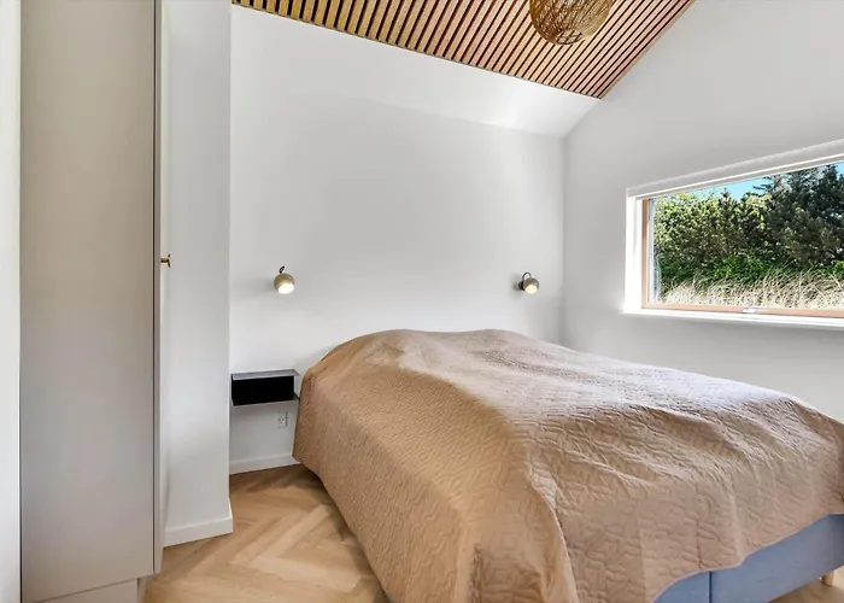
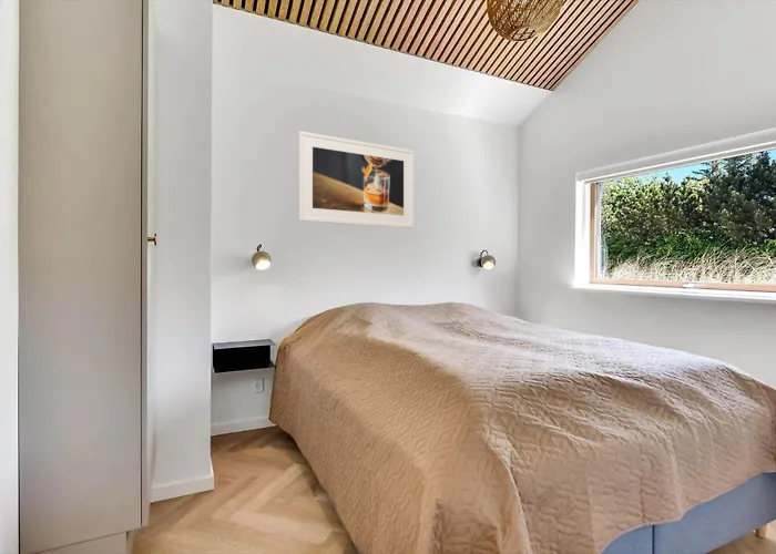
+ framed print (360, 183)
